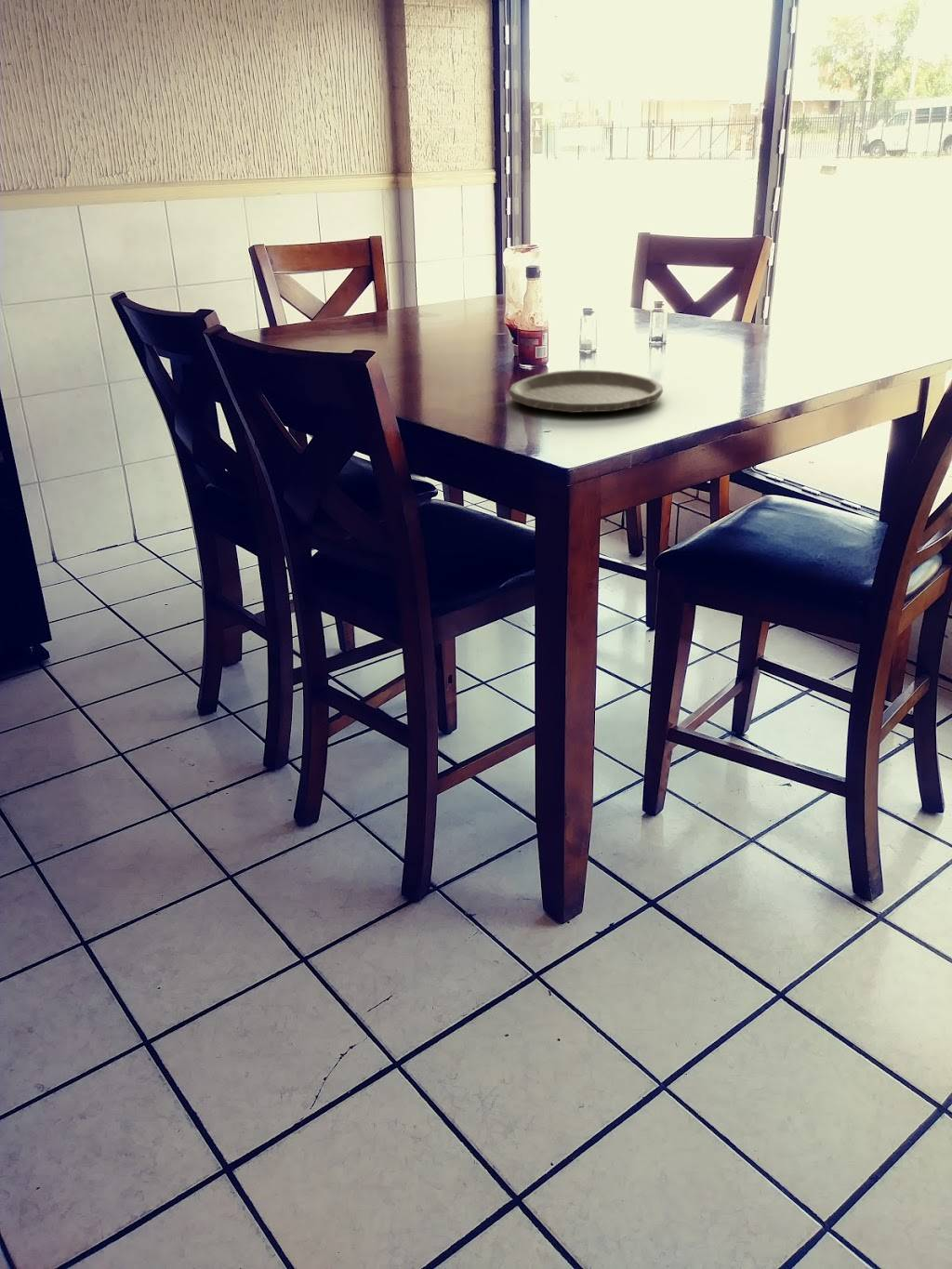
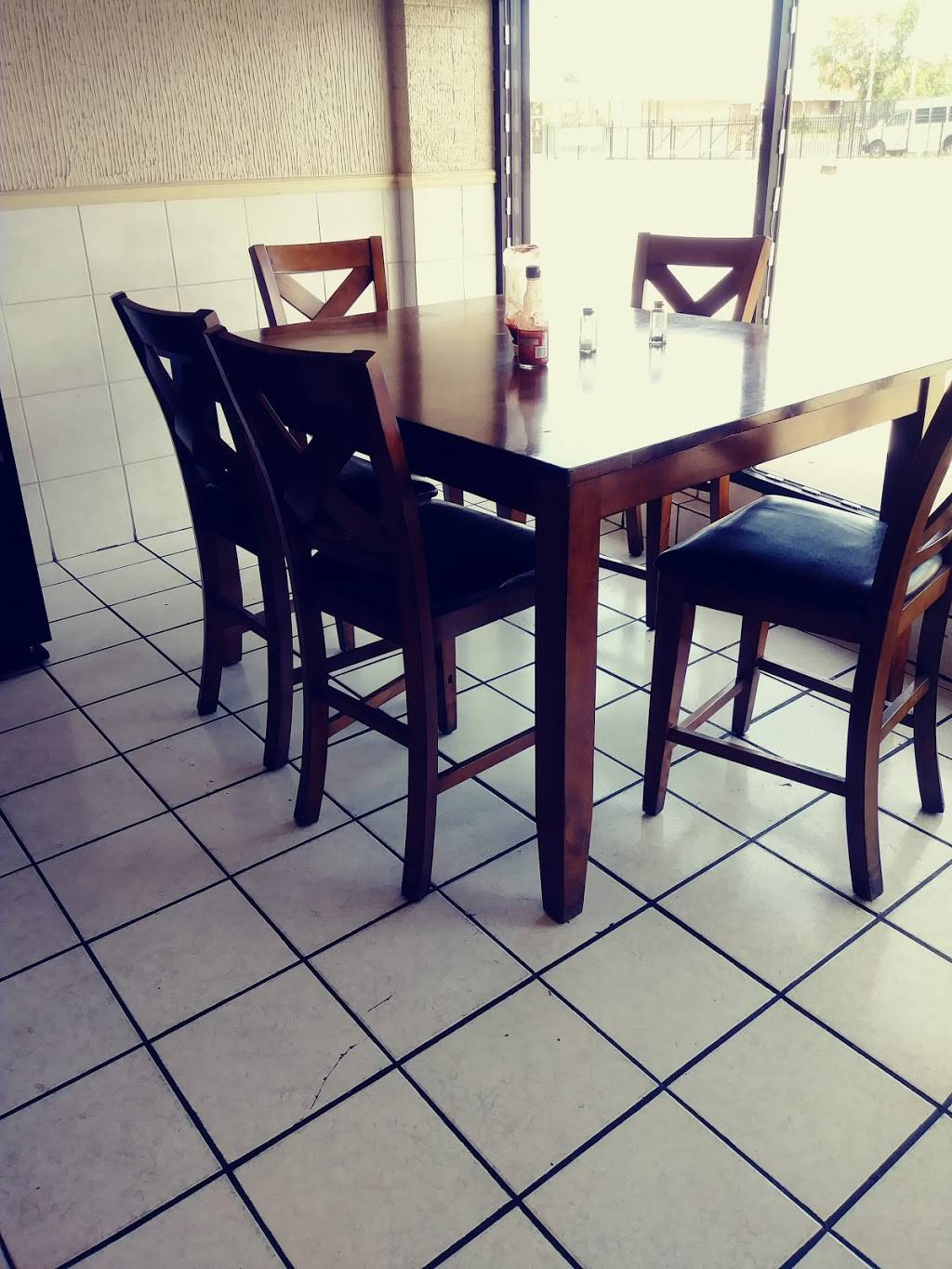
- plate (585, 392)
